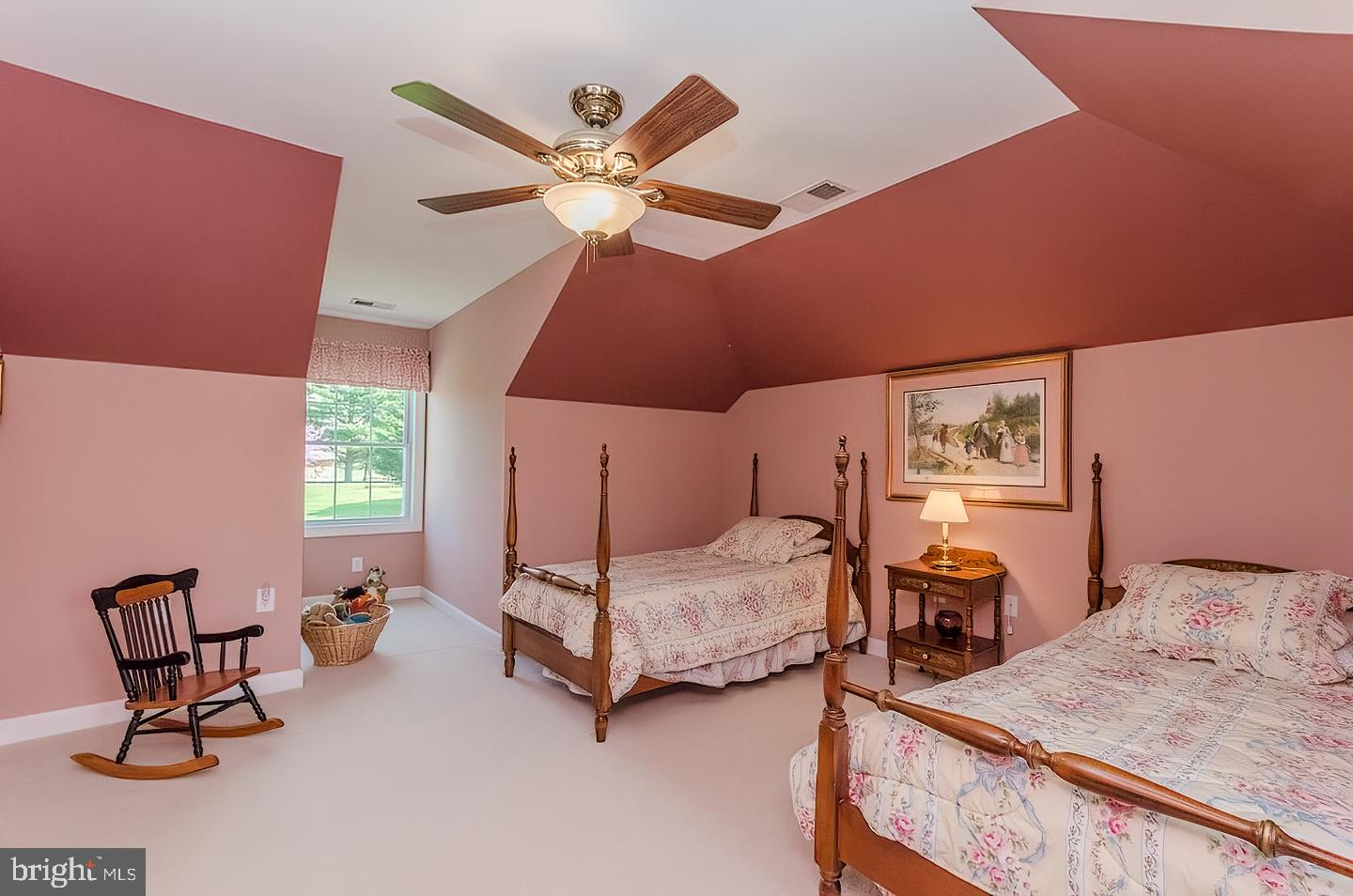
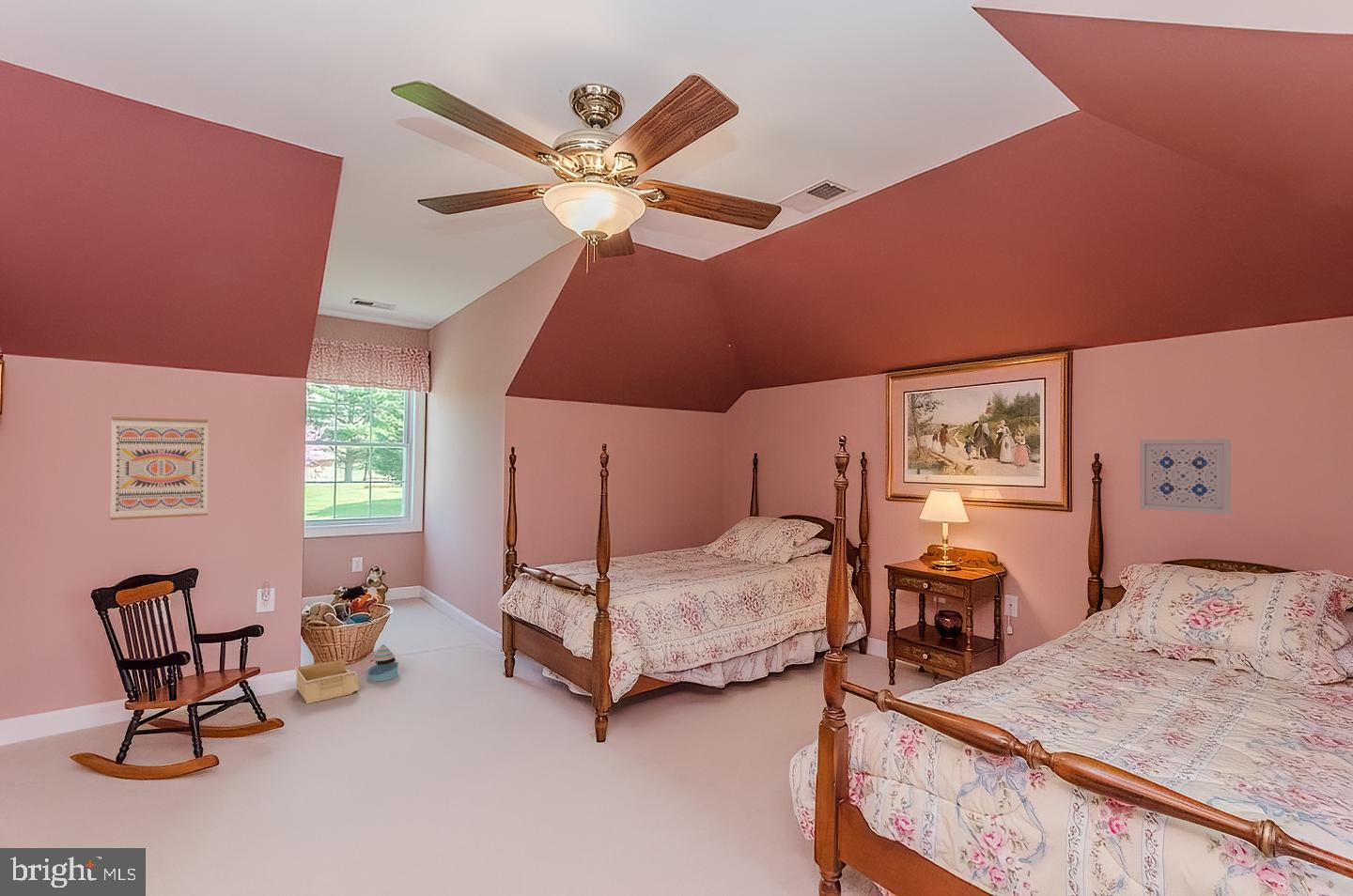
+ wall art (161, 468)
+ stacking toy (382, 660)
+ storage bin (327, 680)
+ wall art (1183, 475)
